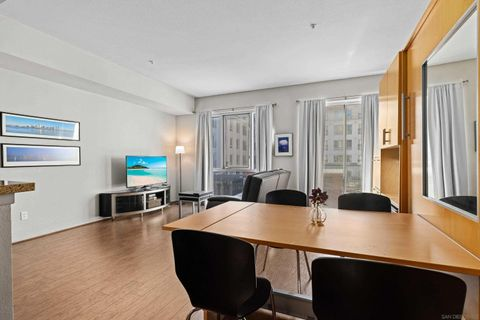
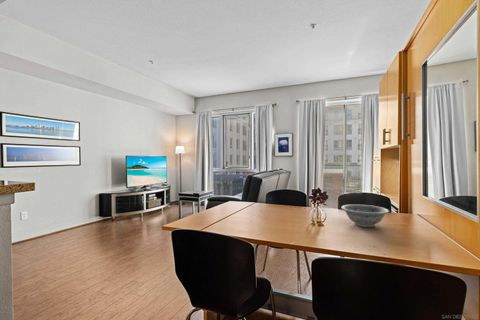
+ decorative bowl (364, 216)
